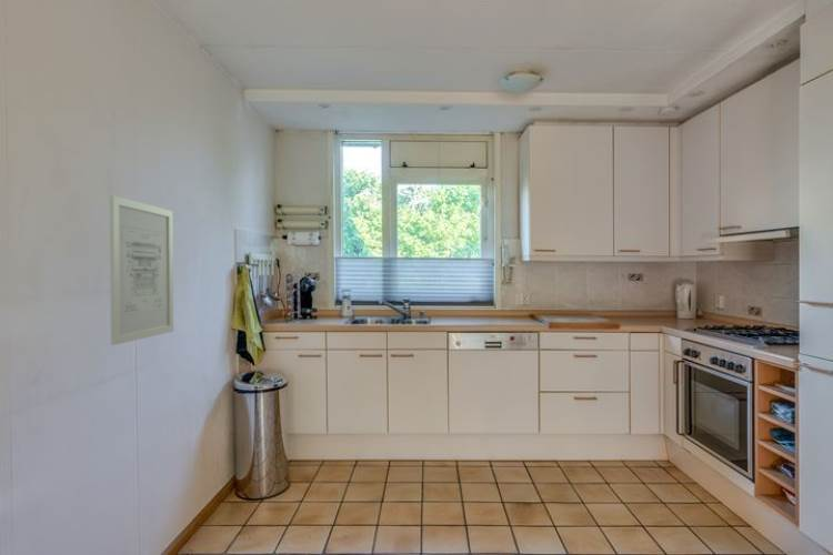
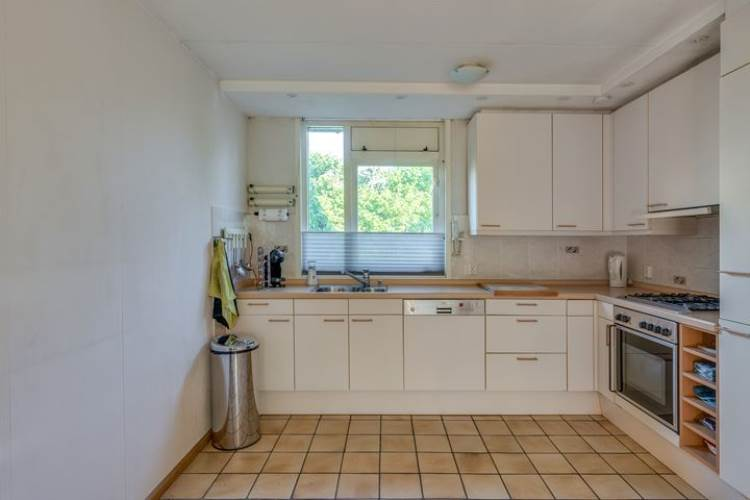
- wall art (144, 271)
